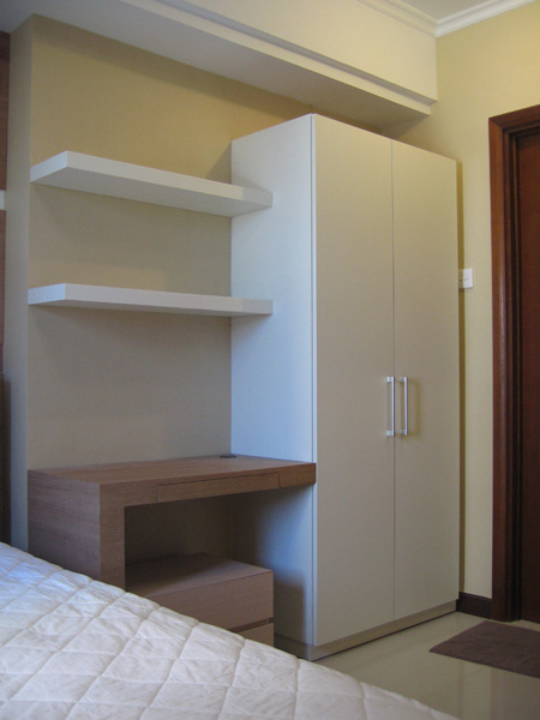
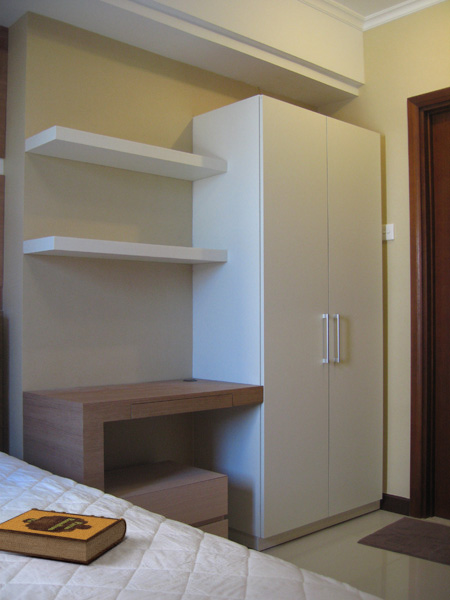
+ hardback book (60, 532)
